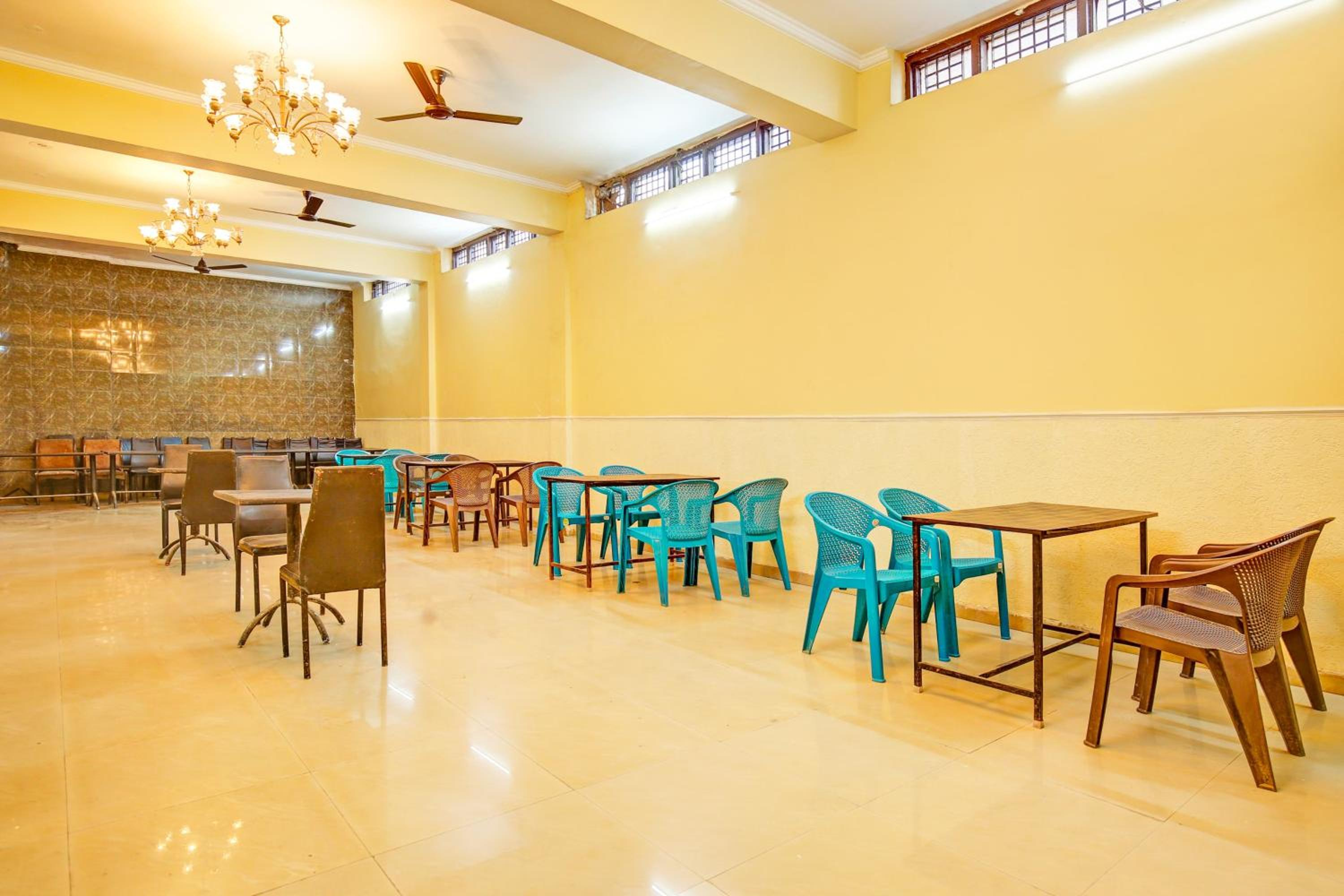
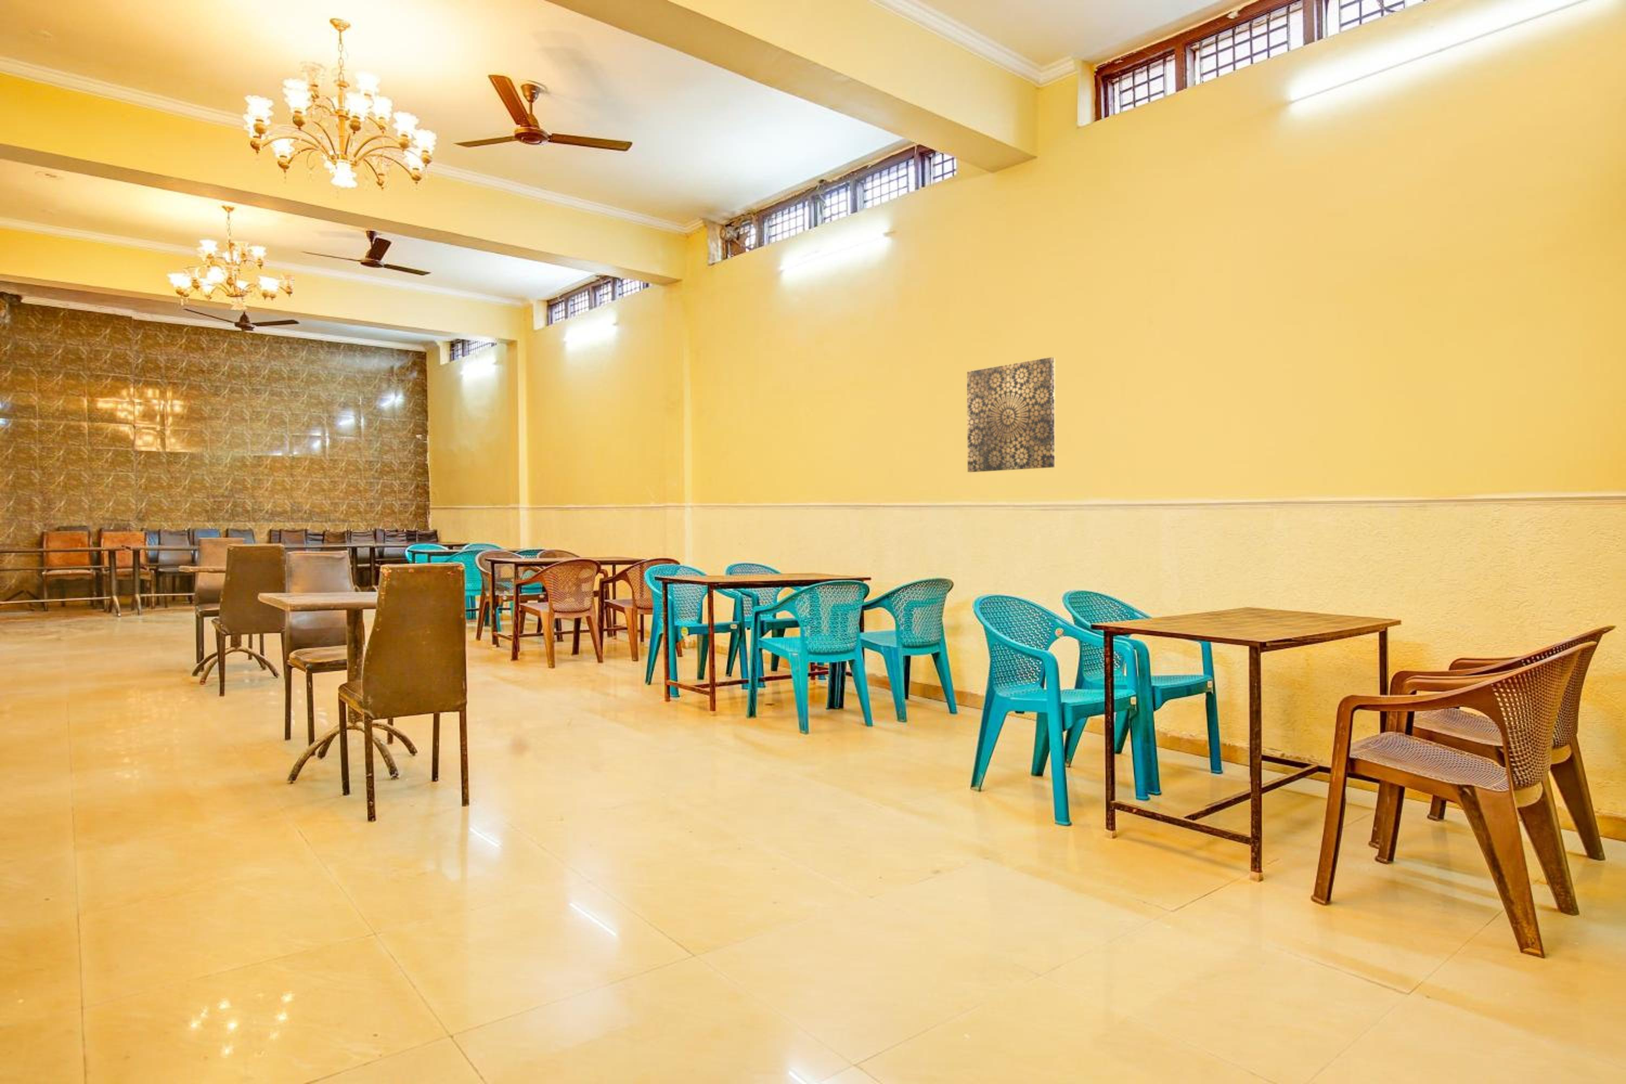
+ wall art (1009, 417)
